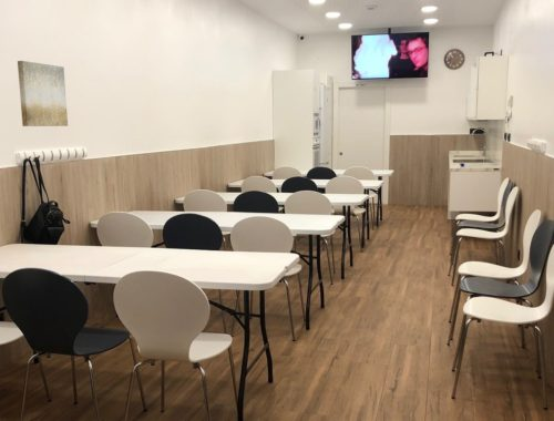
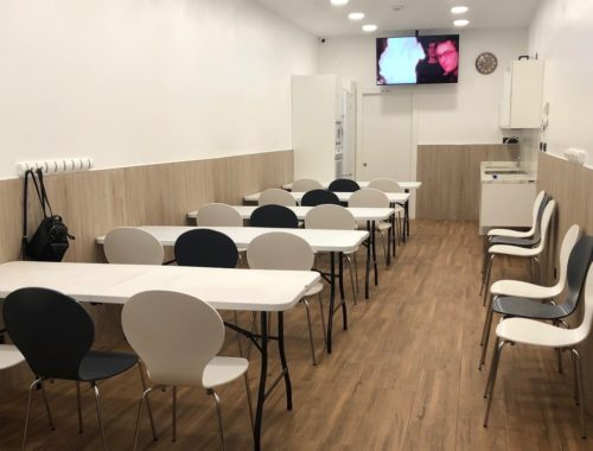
- wall art (43, 95)
